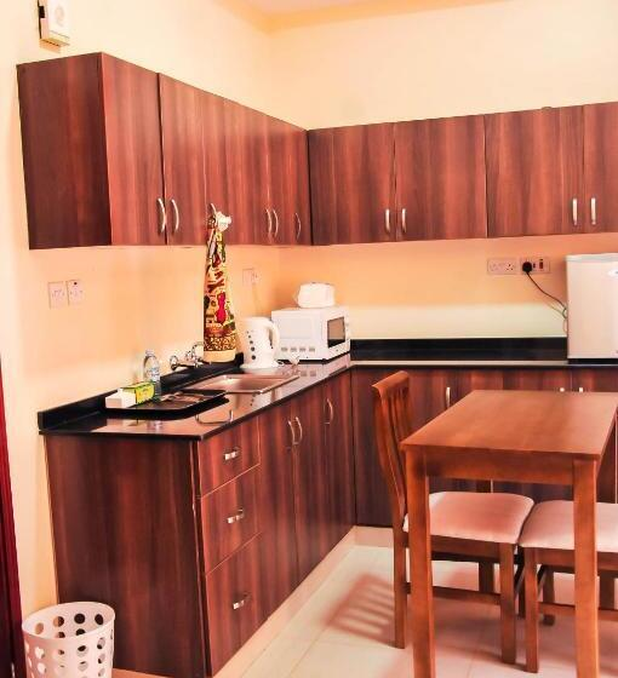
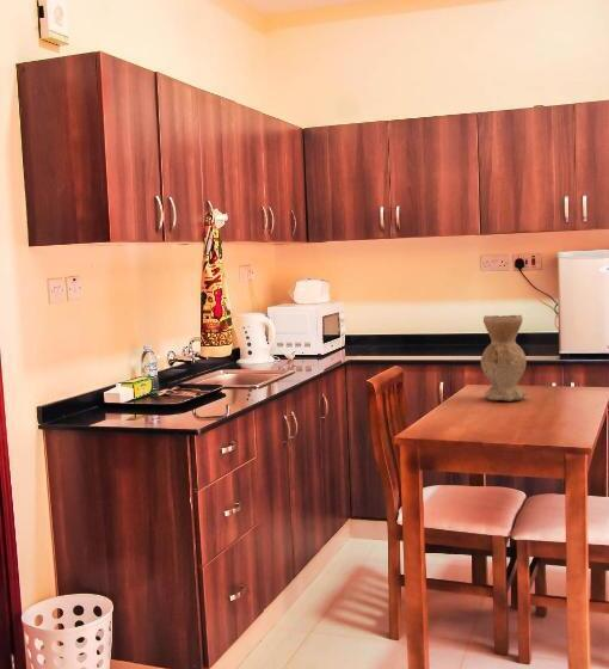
+ vase (502, 357)
